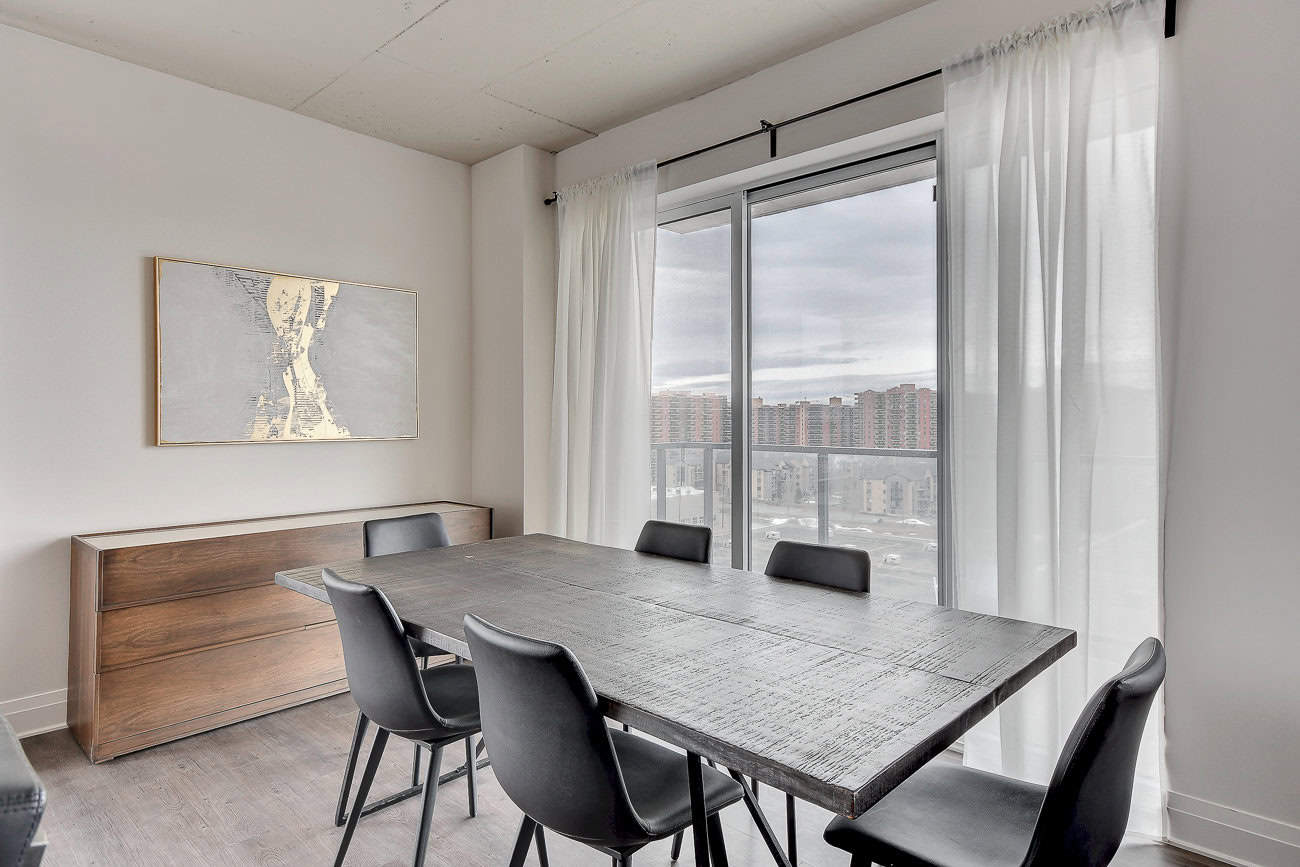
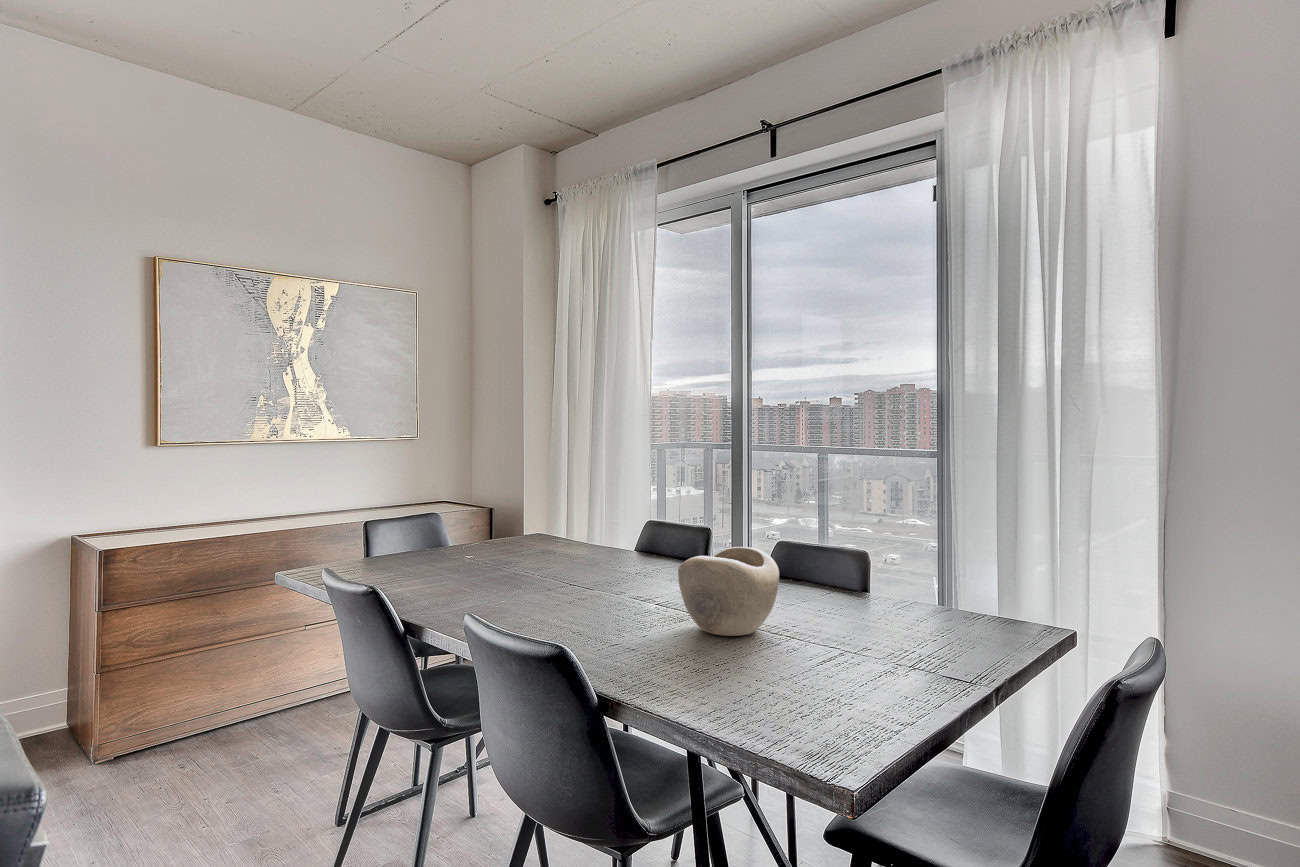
+ decorative bowl (728, 590)
